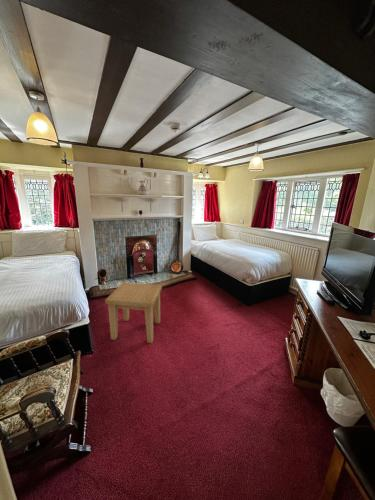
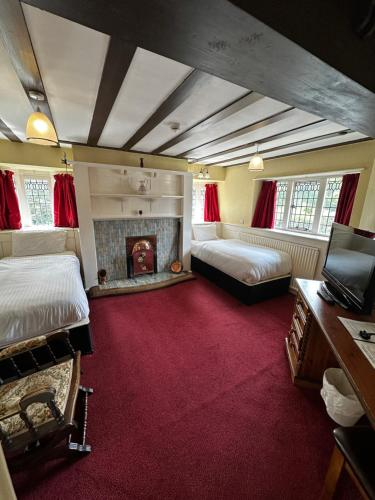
- side table (136, 309)
